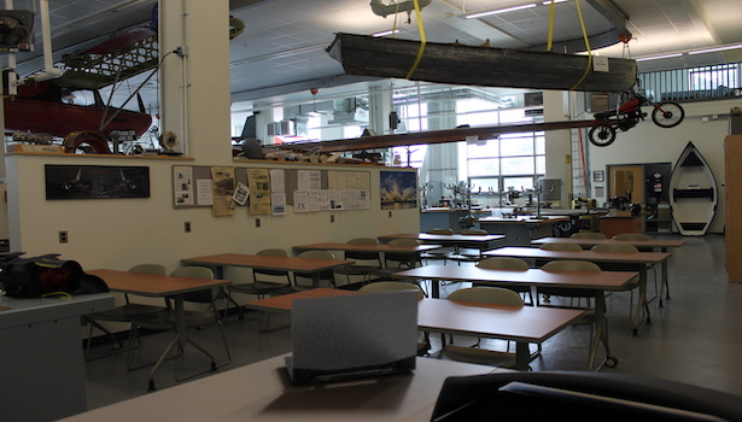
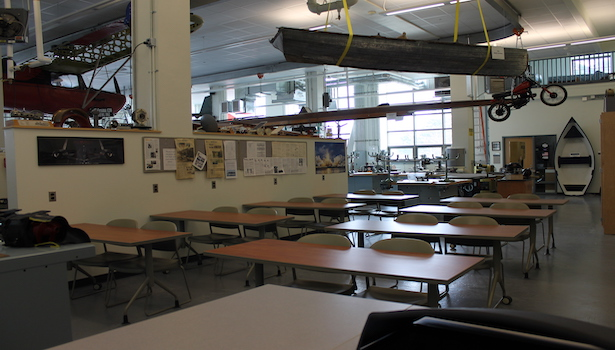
- laptop computer (347, 328)
